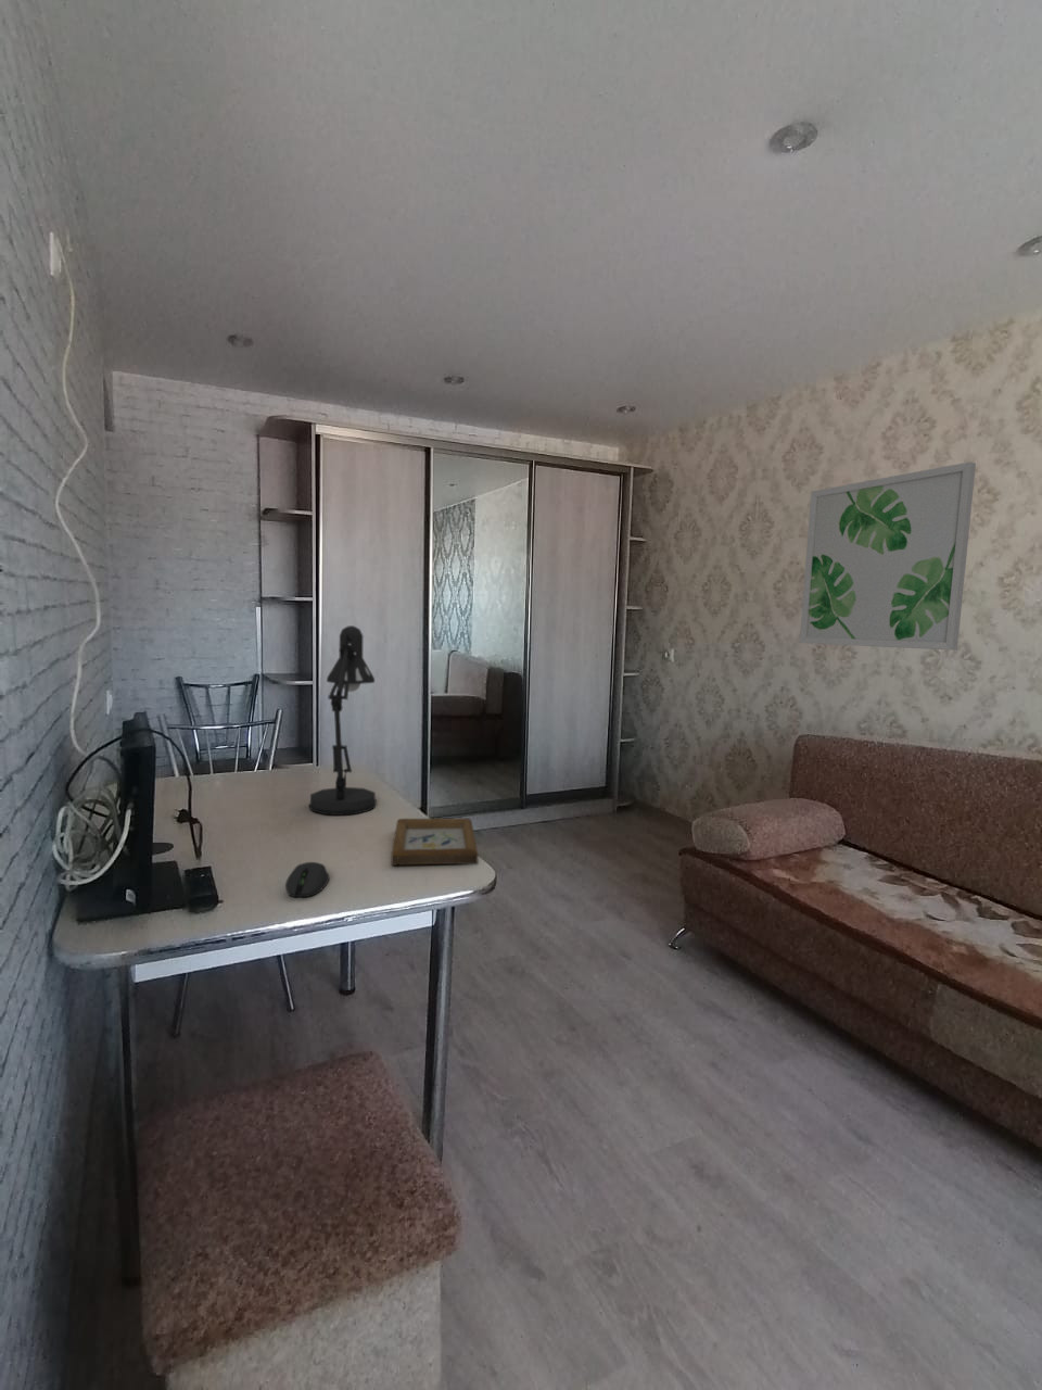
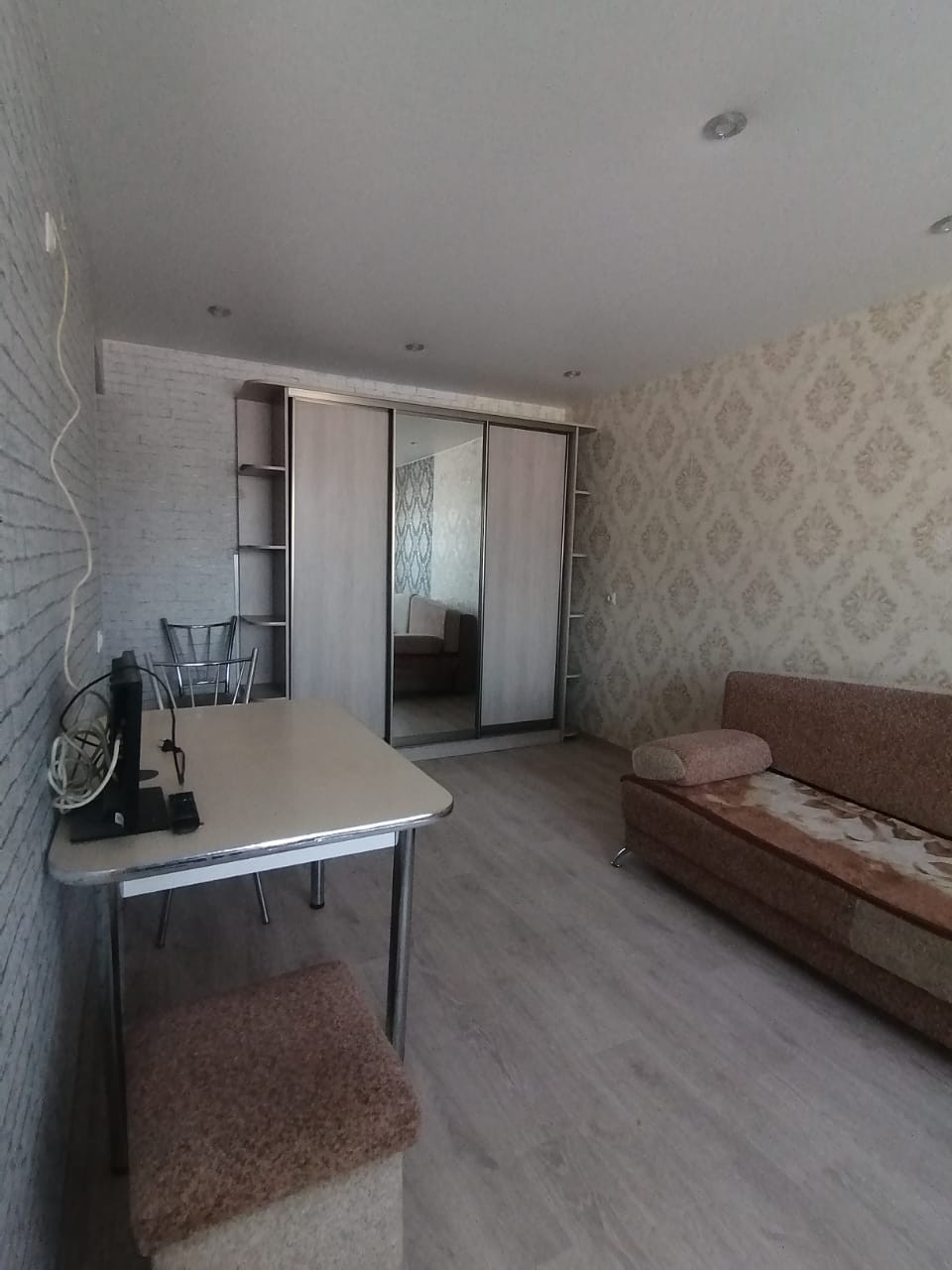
- picture frame (435, 838)
- wall art (877, 563)
- desk lamp (338, 716)
- computer mouse (308, 876)
